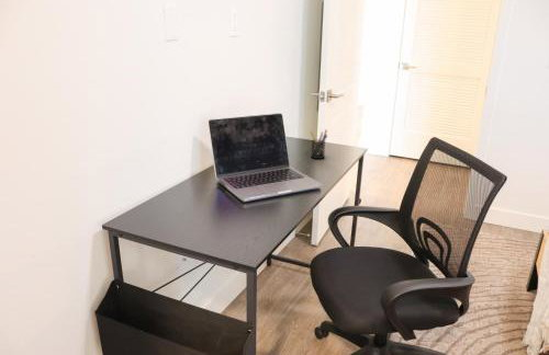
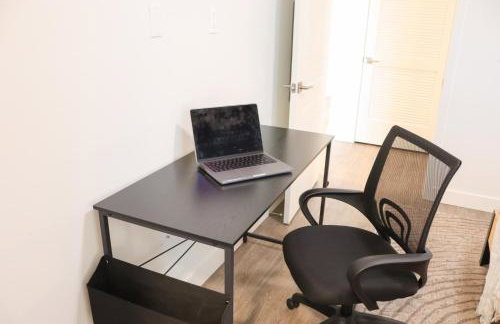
- pen holder (320, 142)
